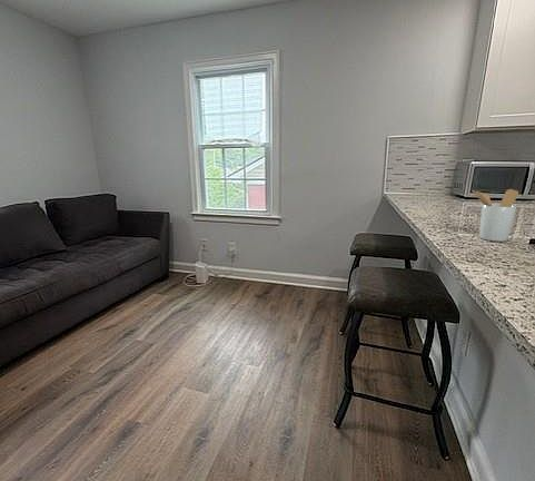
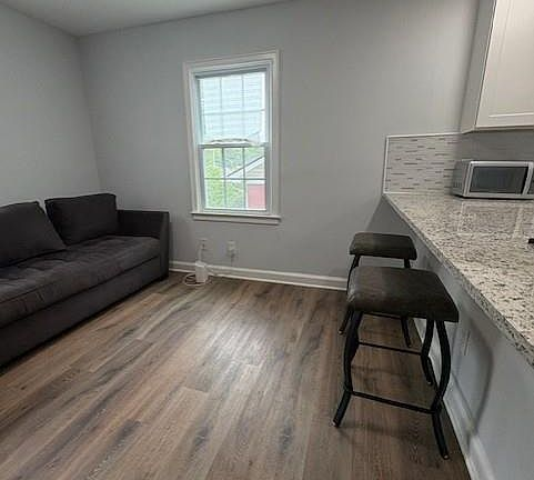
- utensil holder (489, 214)
